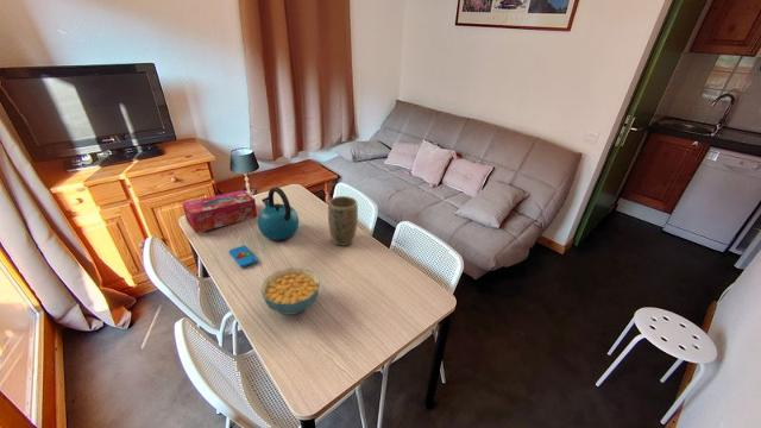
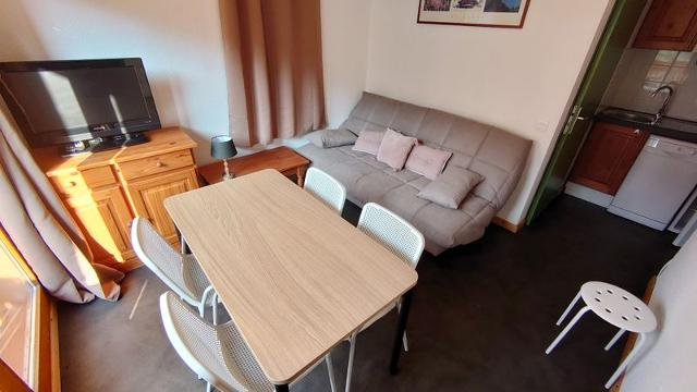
- cereal bowl (291, 295)
- smartphone (243, 256)
- kettle (276, 210)
- plant pot (342, 221)
- tissue box (221, 209)
